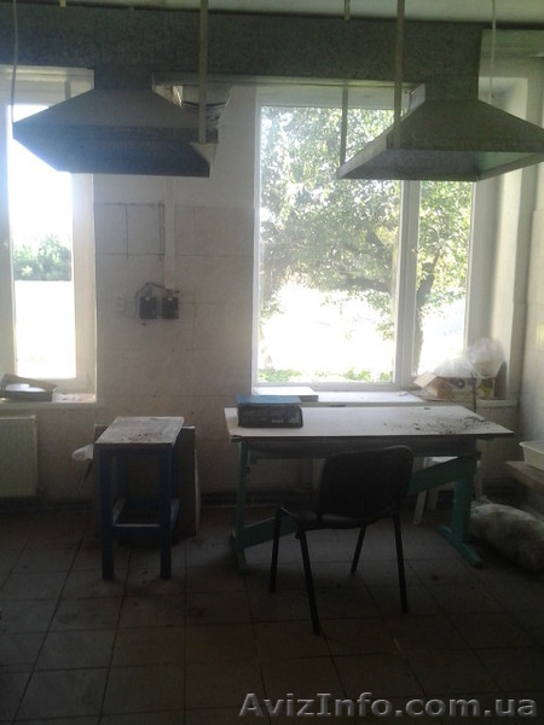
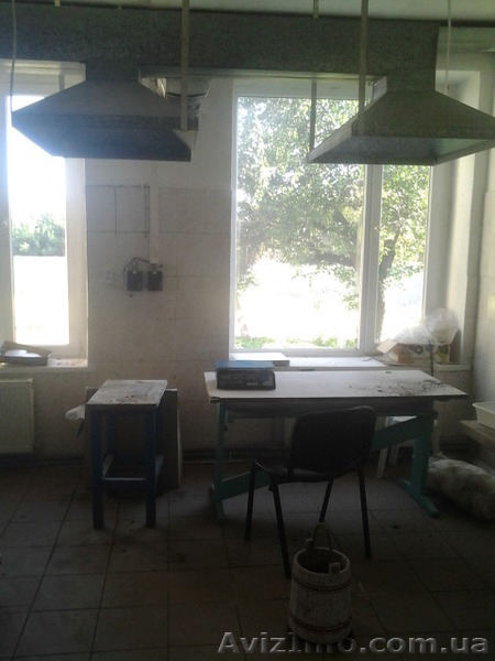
+ bucket (321, 574)
